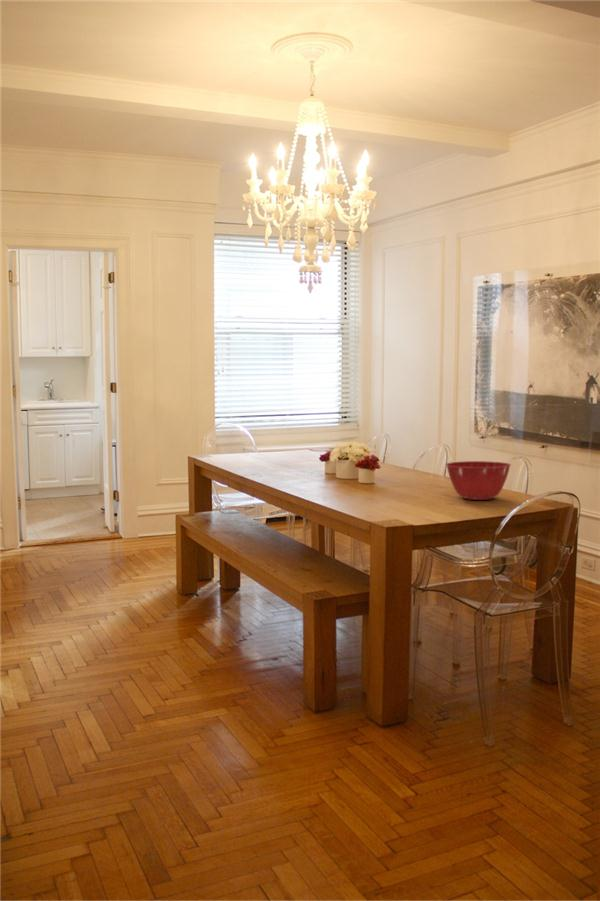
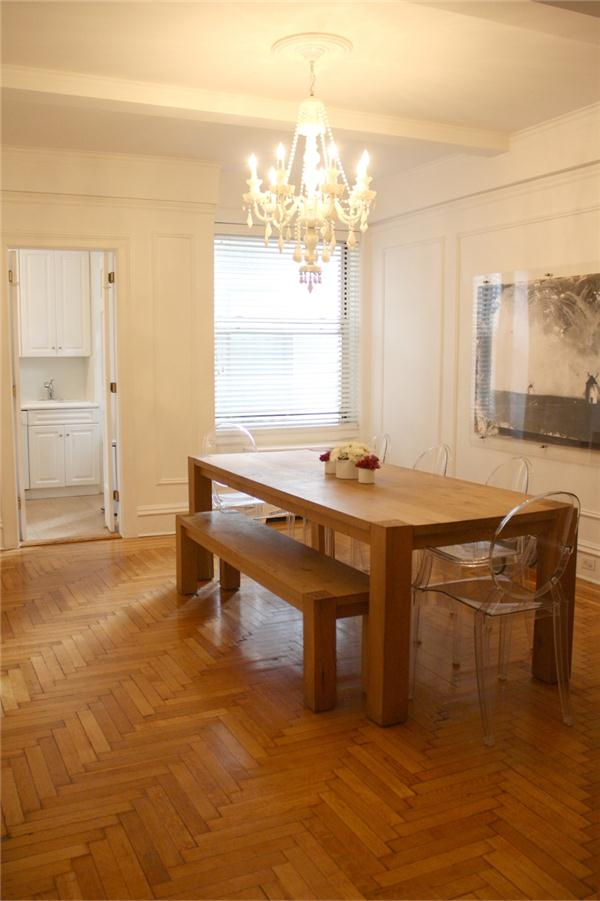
- mixing bowl (477, 480)
